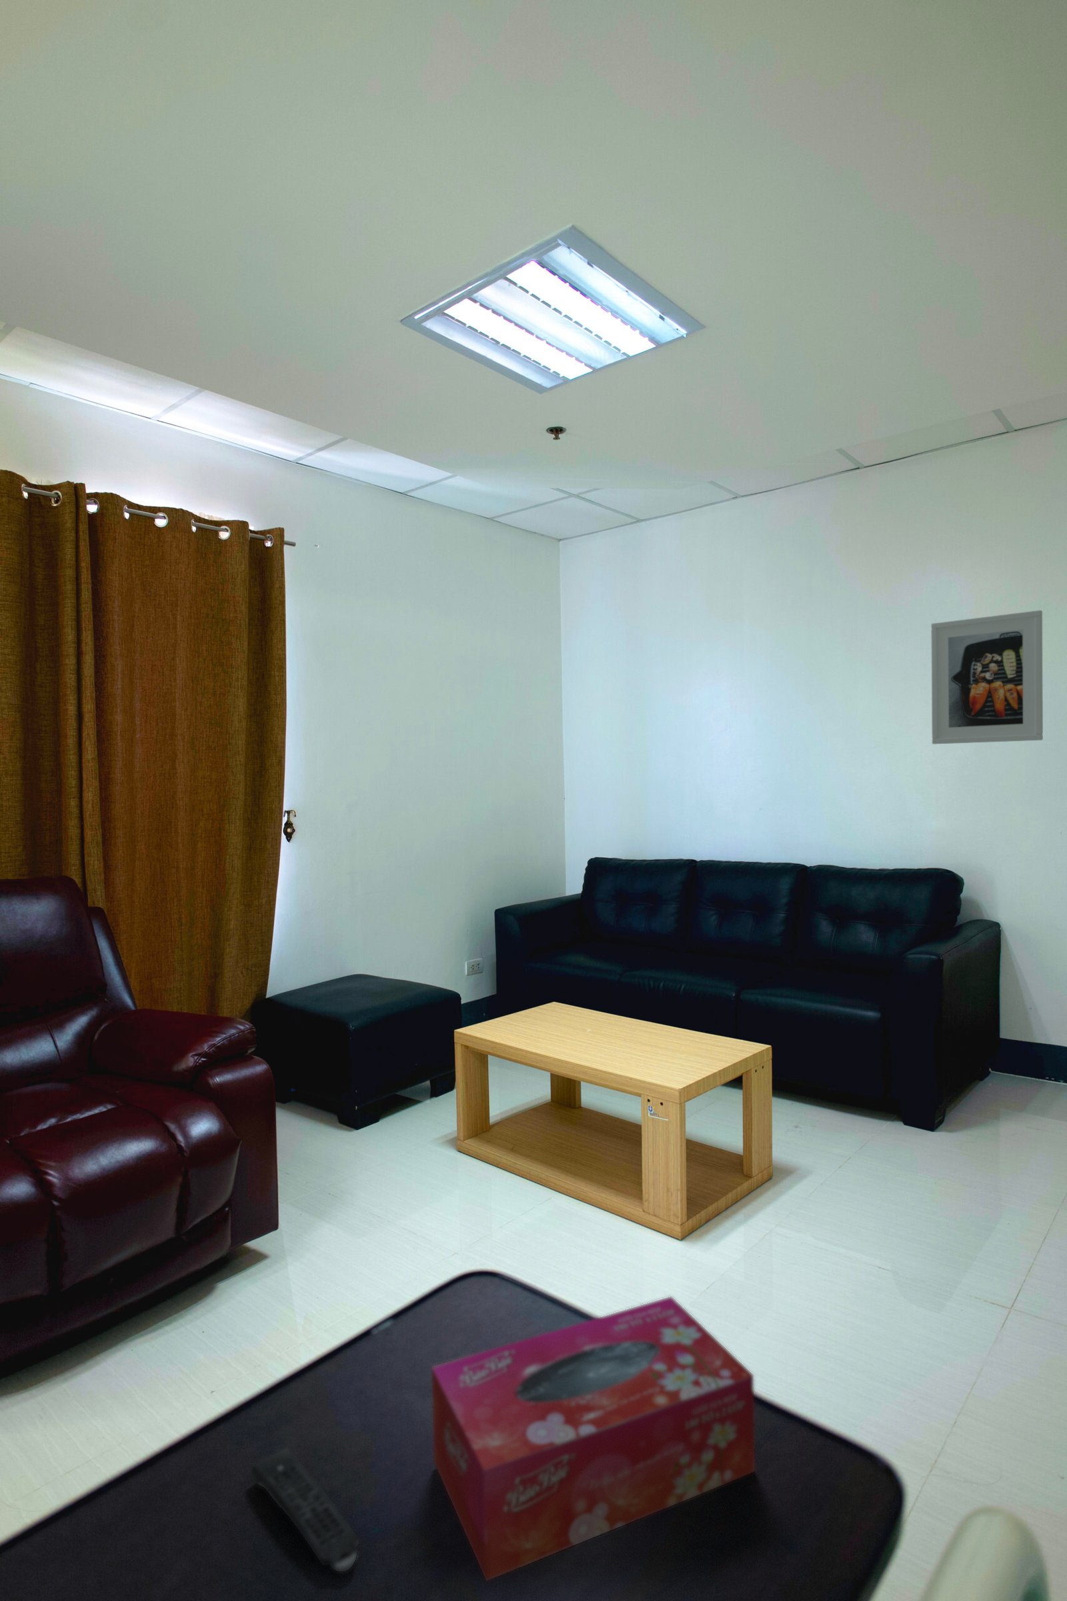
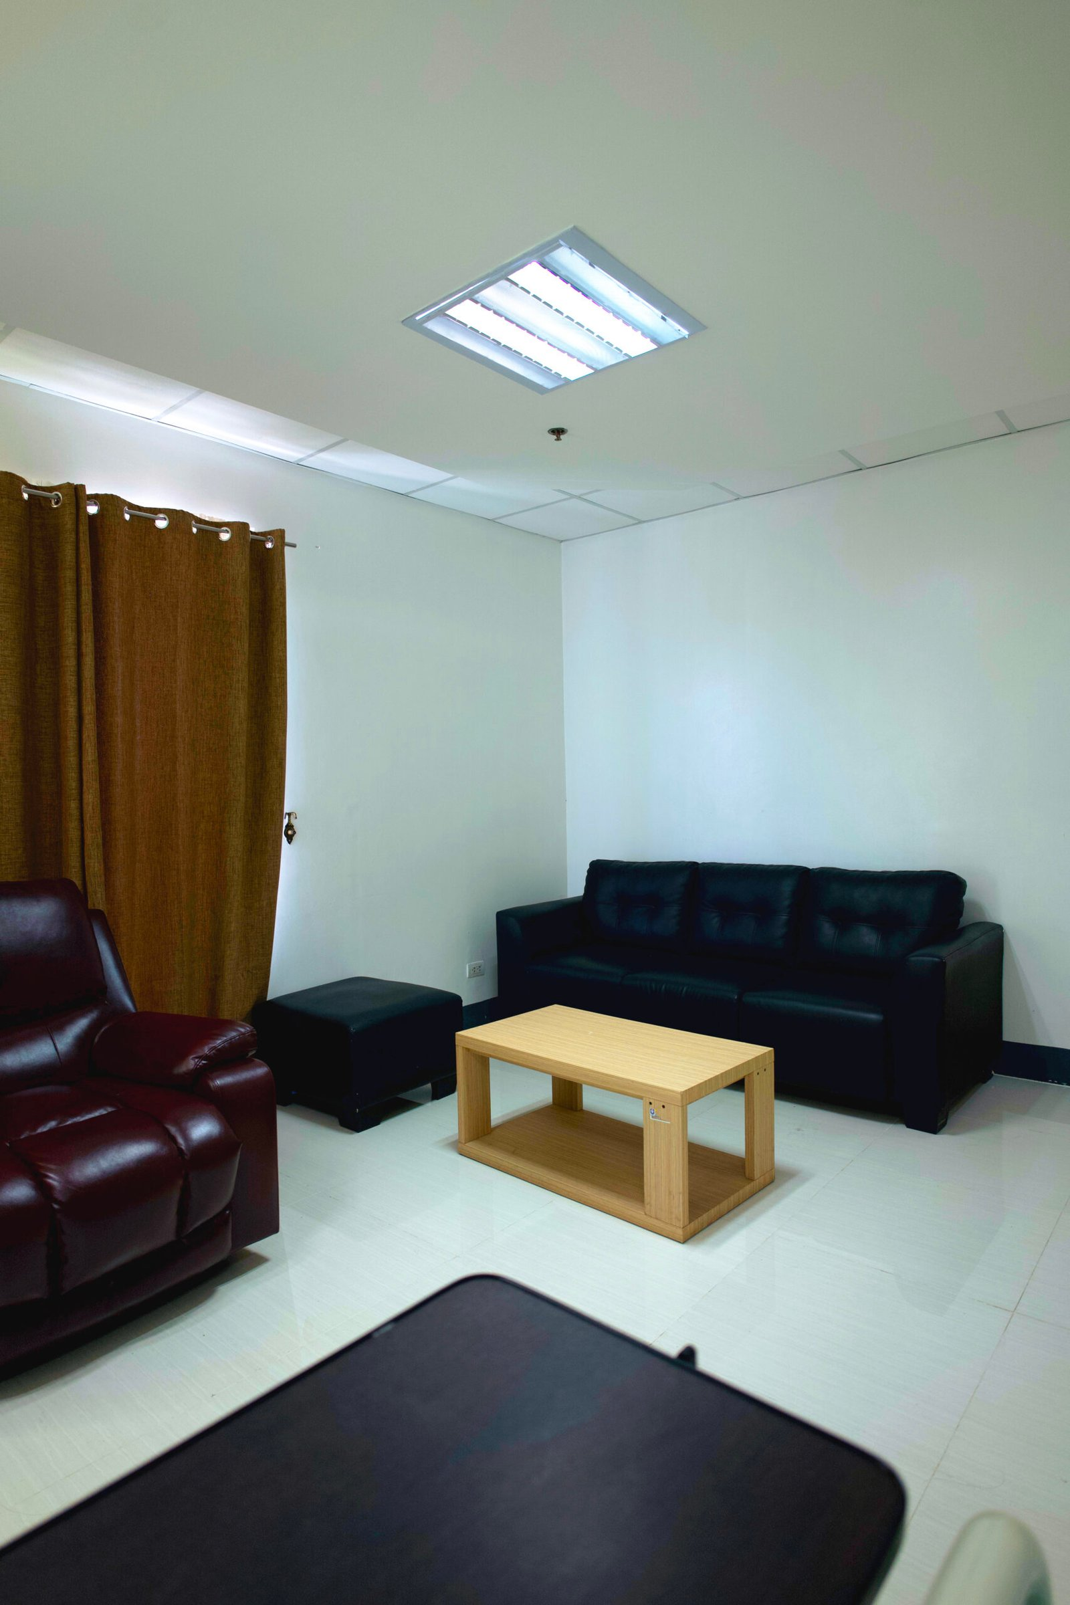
- tissue box (592, 1419)
- remote control (307, 1507)
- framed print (985, 680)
